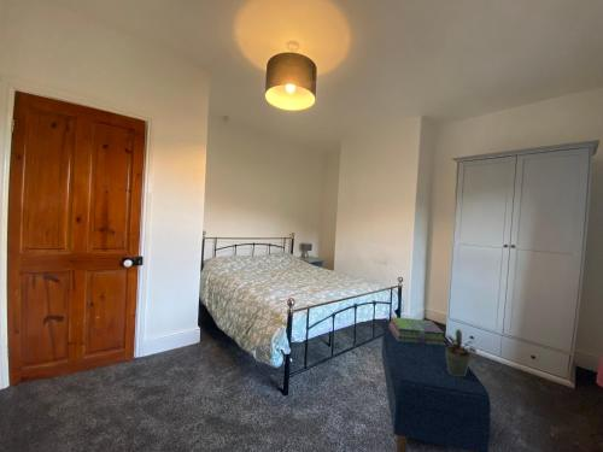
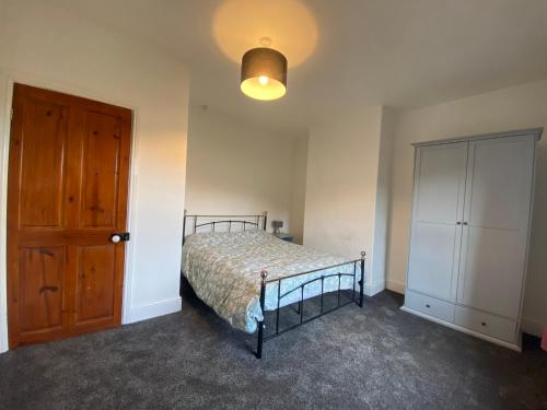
- potted plant (459, 351)
- bench (421, 380)
- stack of books (415, 329)
